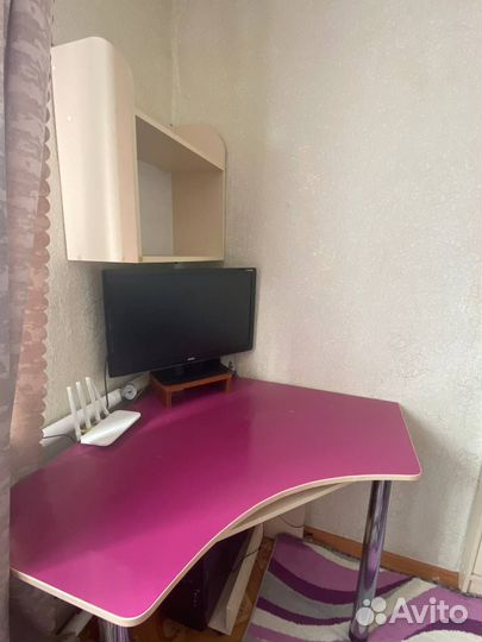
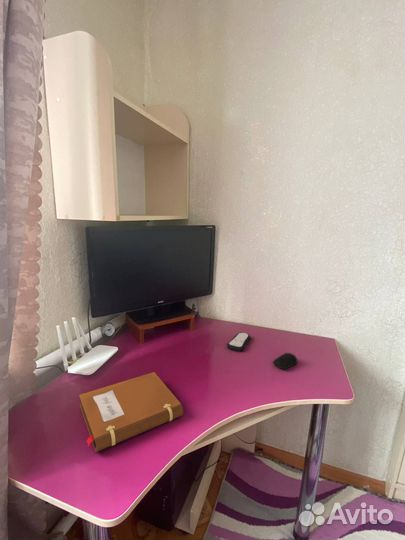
+ remote control (239, 340)
+ notebook (128, 406)
+ computer mouse (286, 359)
